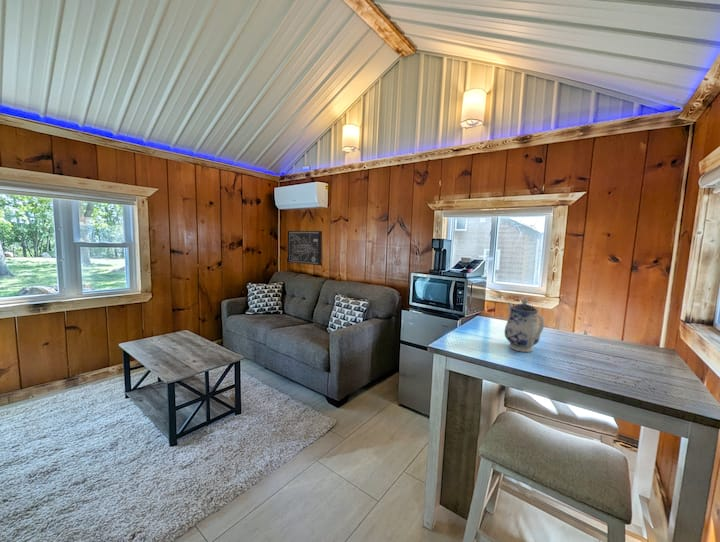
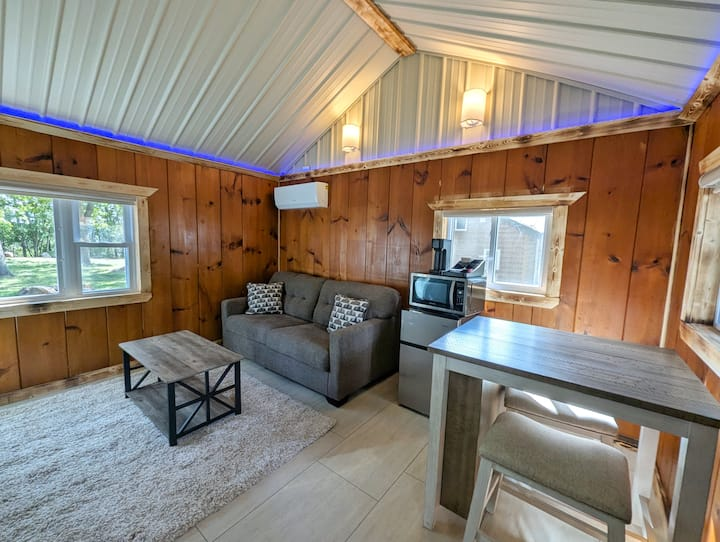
- teapot (522, 323)
- wall art (303, 247)
